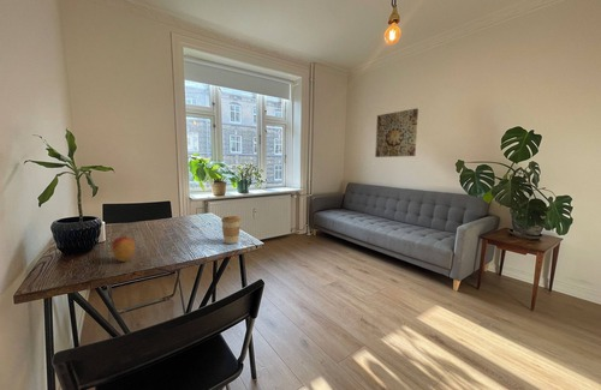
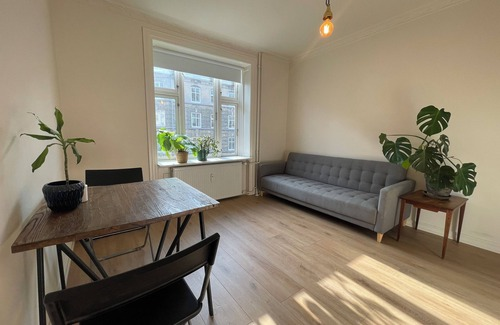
- coffee cup (231, 228)
- wall art (394, 134)
- fruit (123, 247)
